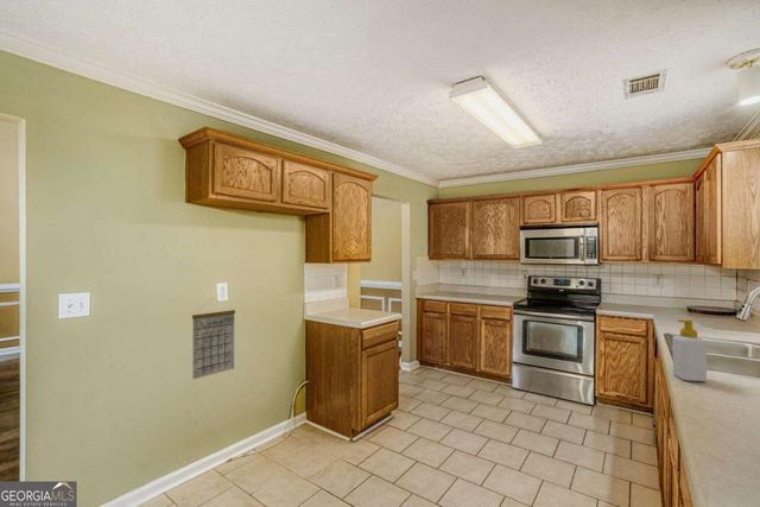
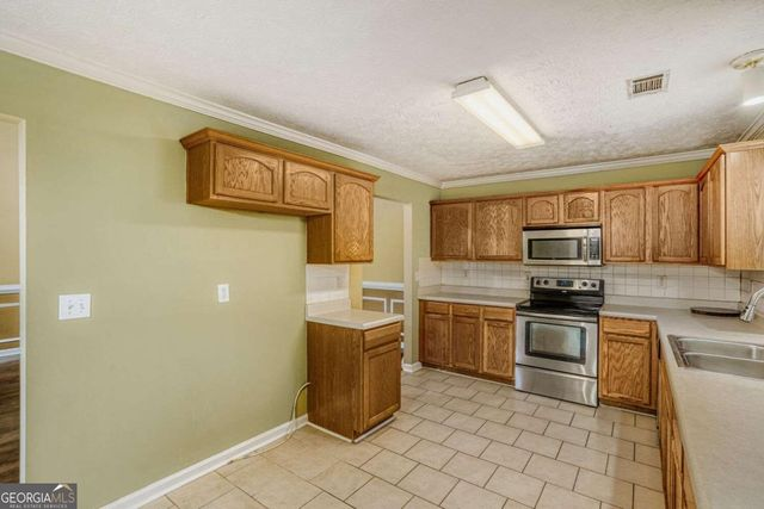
- calendar (214, 335)
- soap bottle (689, 349)
